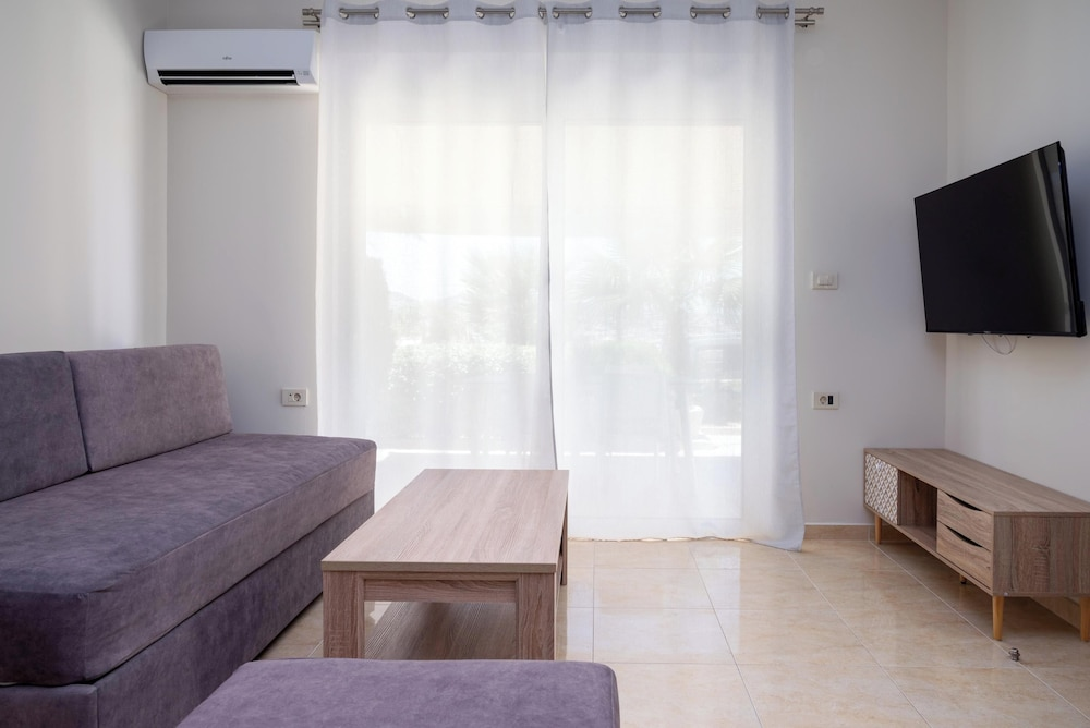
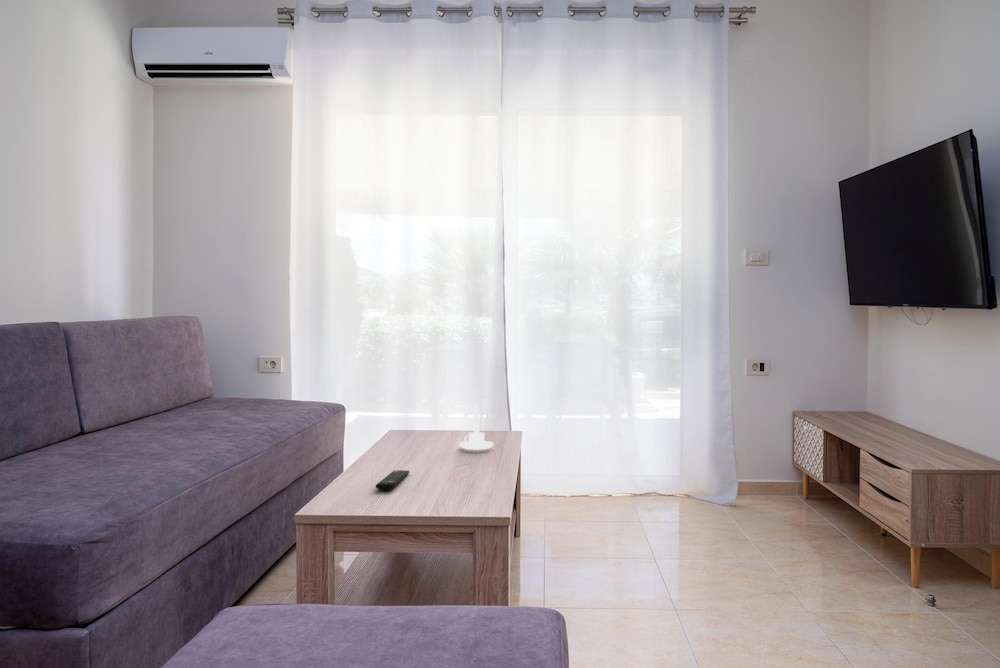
+ remote control (393, 479)
+ candle holder (476, 425)
